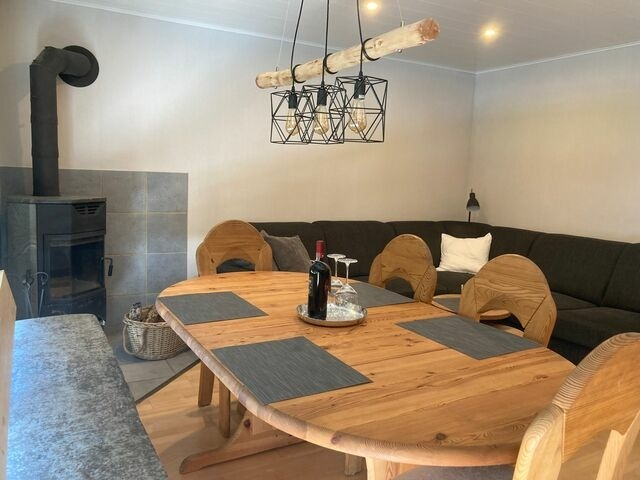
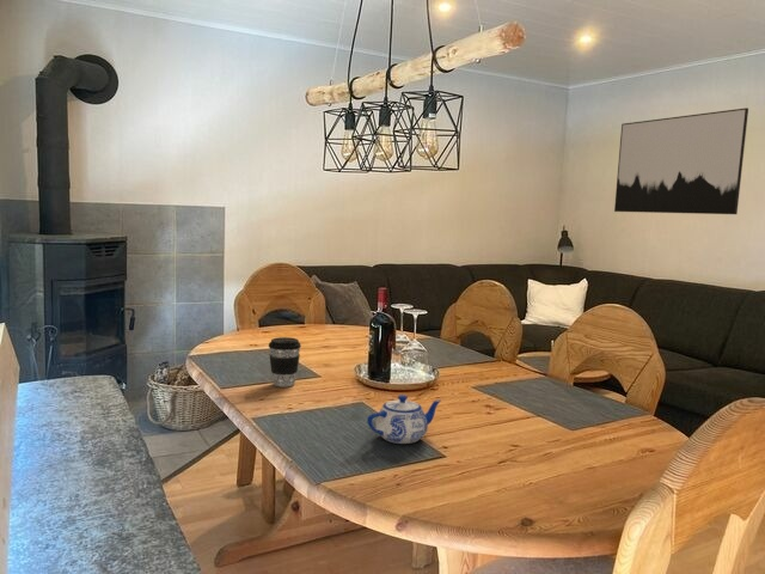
+ coffee cup (283, 361)
+ wall art (674, 165)
+ teapot (405, 416)
